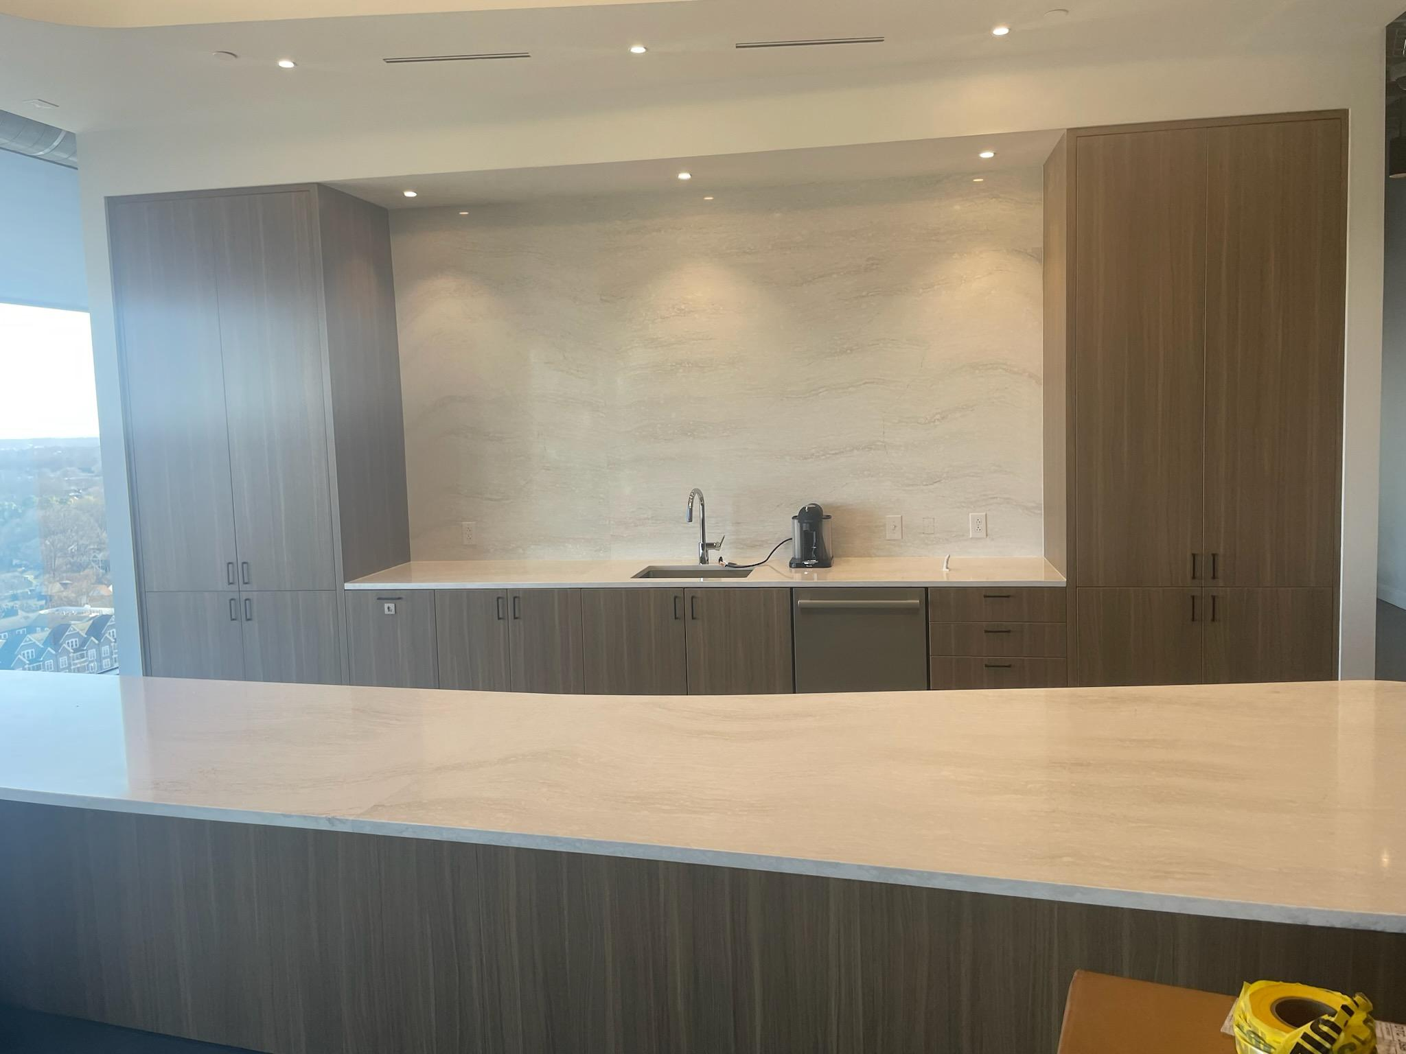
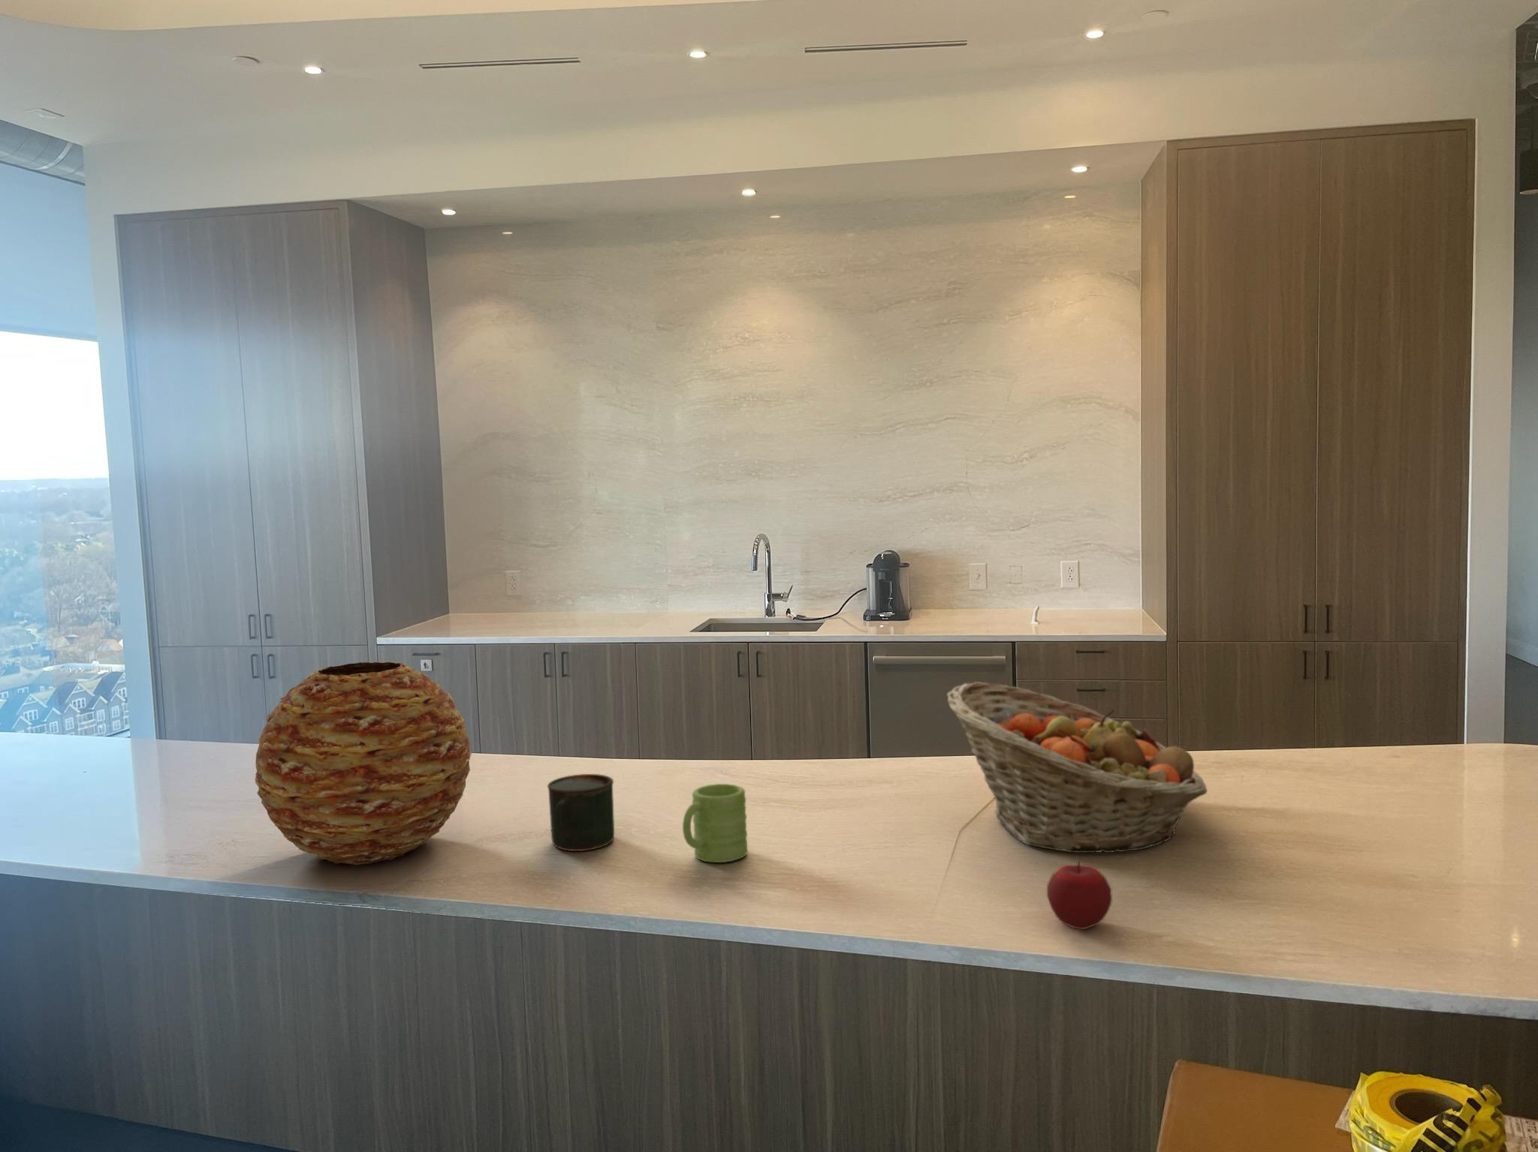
+ fruit basket (1071, 756)
+ vase (366, 760)
+ apple (1078, 893)
+ mug (711, 825)
+ mug (578, 816)
